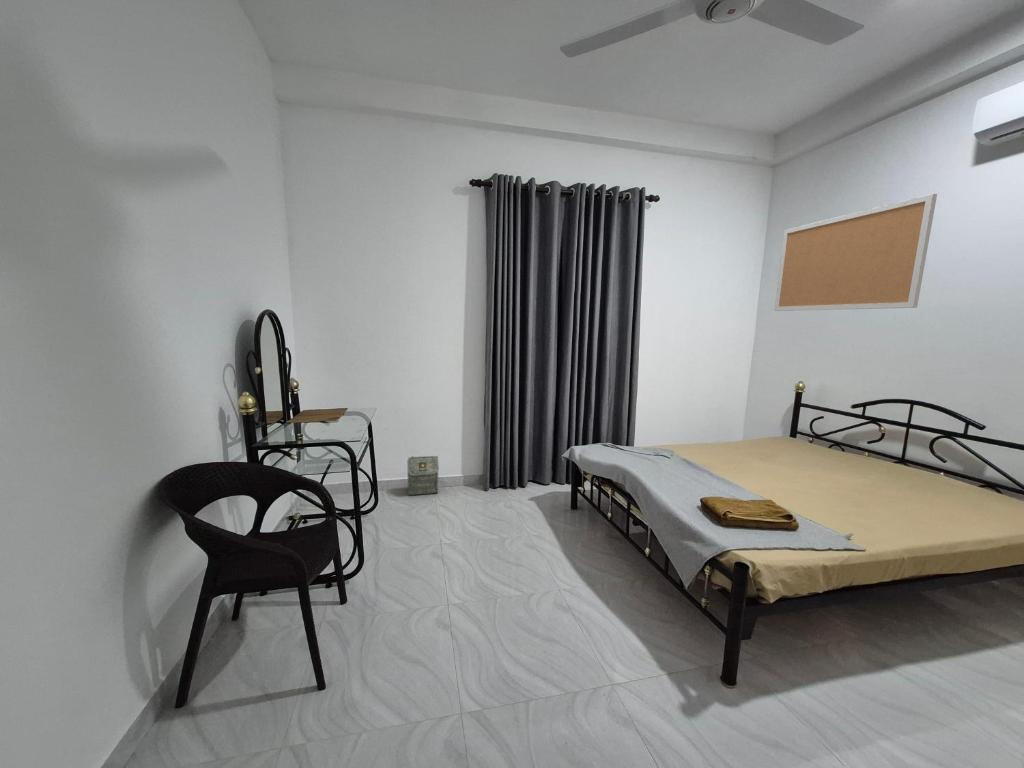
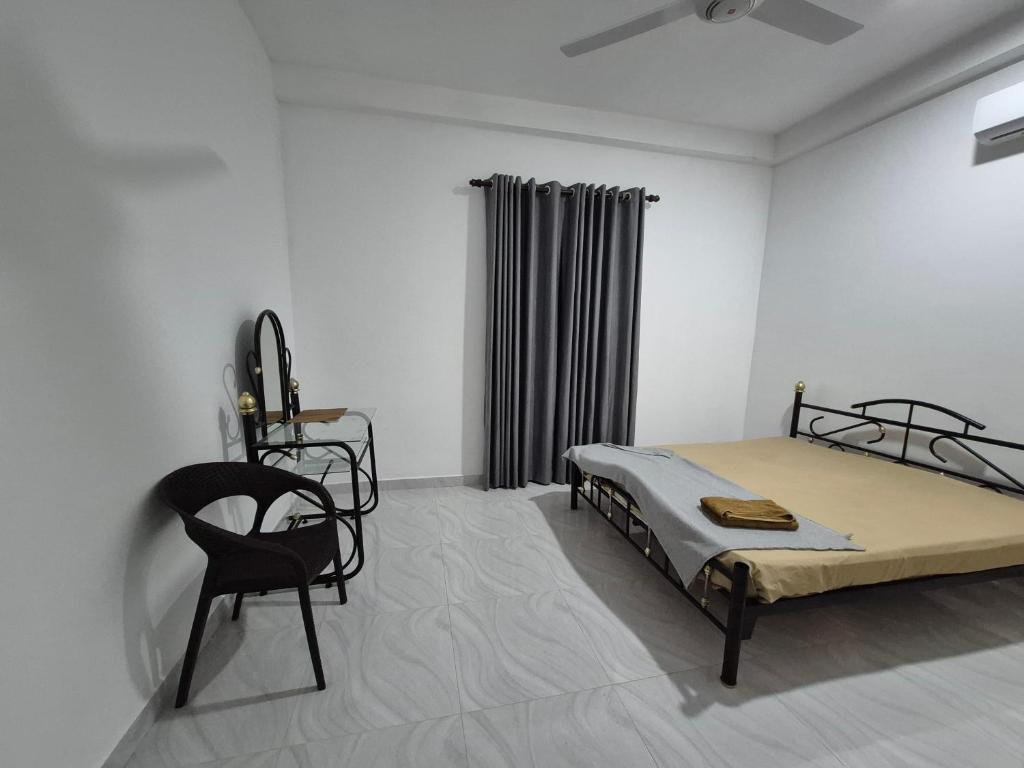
- bulletin board (840, 263)
- bag (423, 473)
